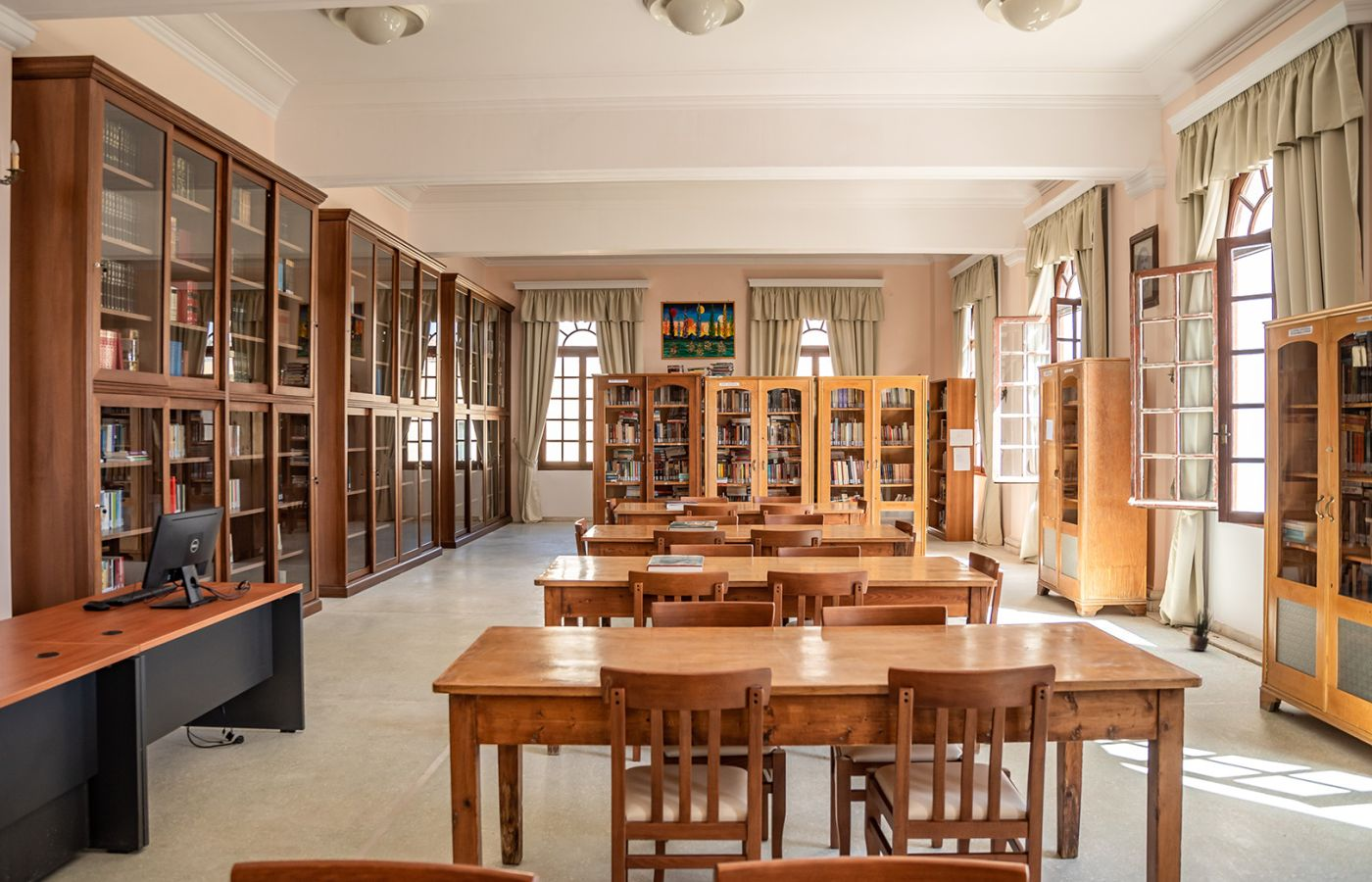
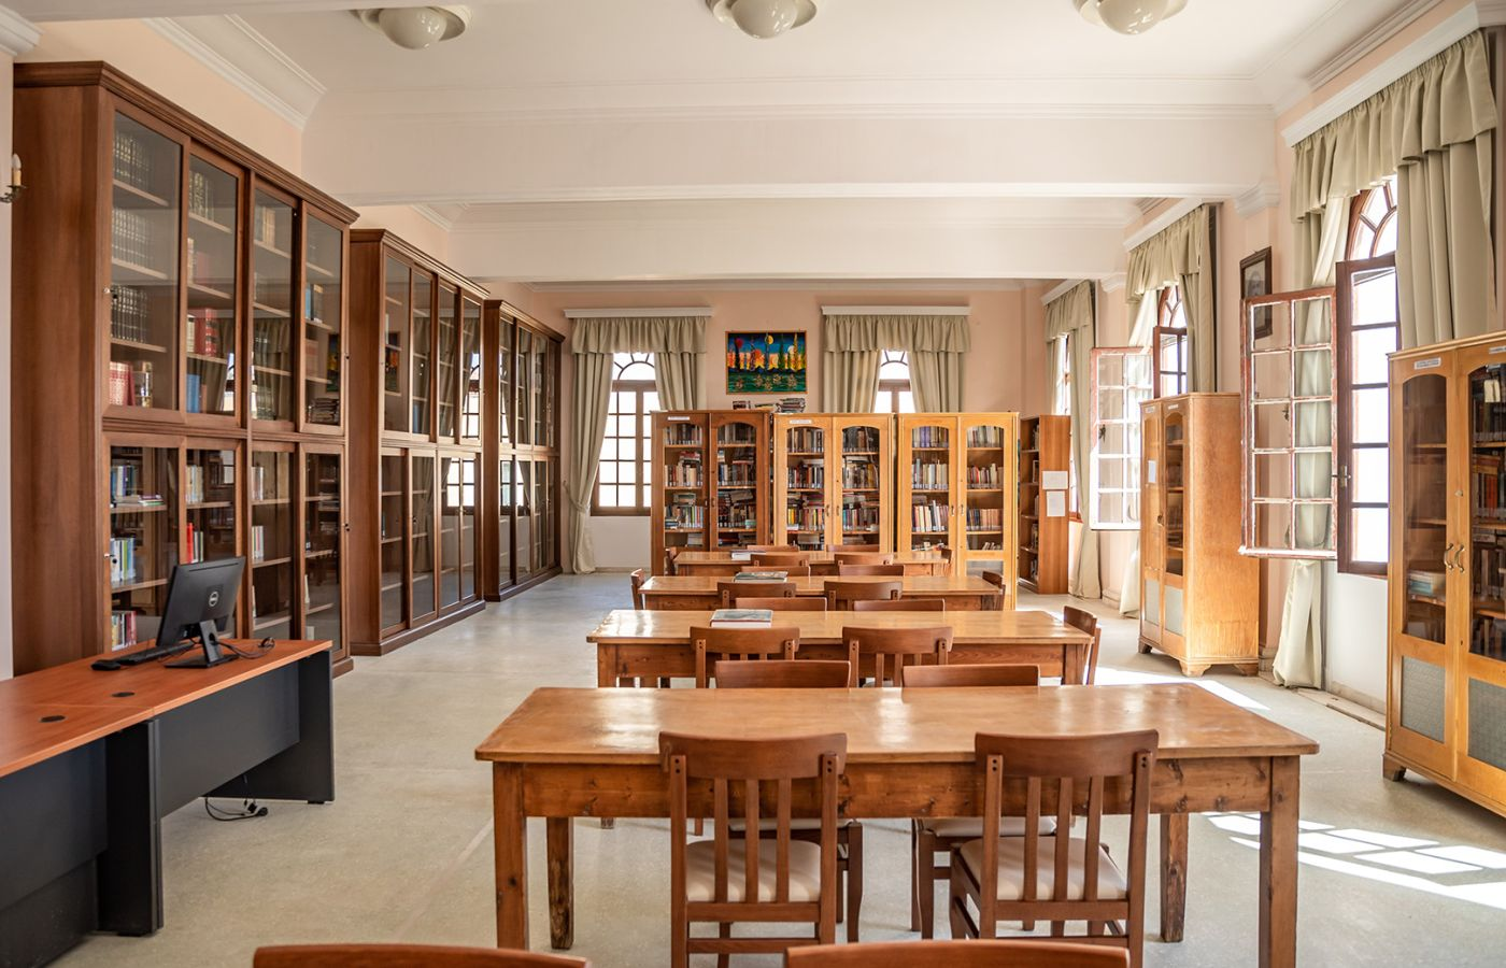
- potted plant (1201, 629)
